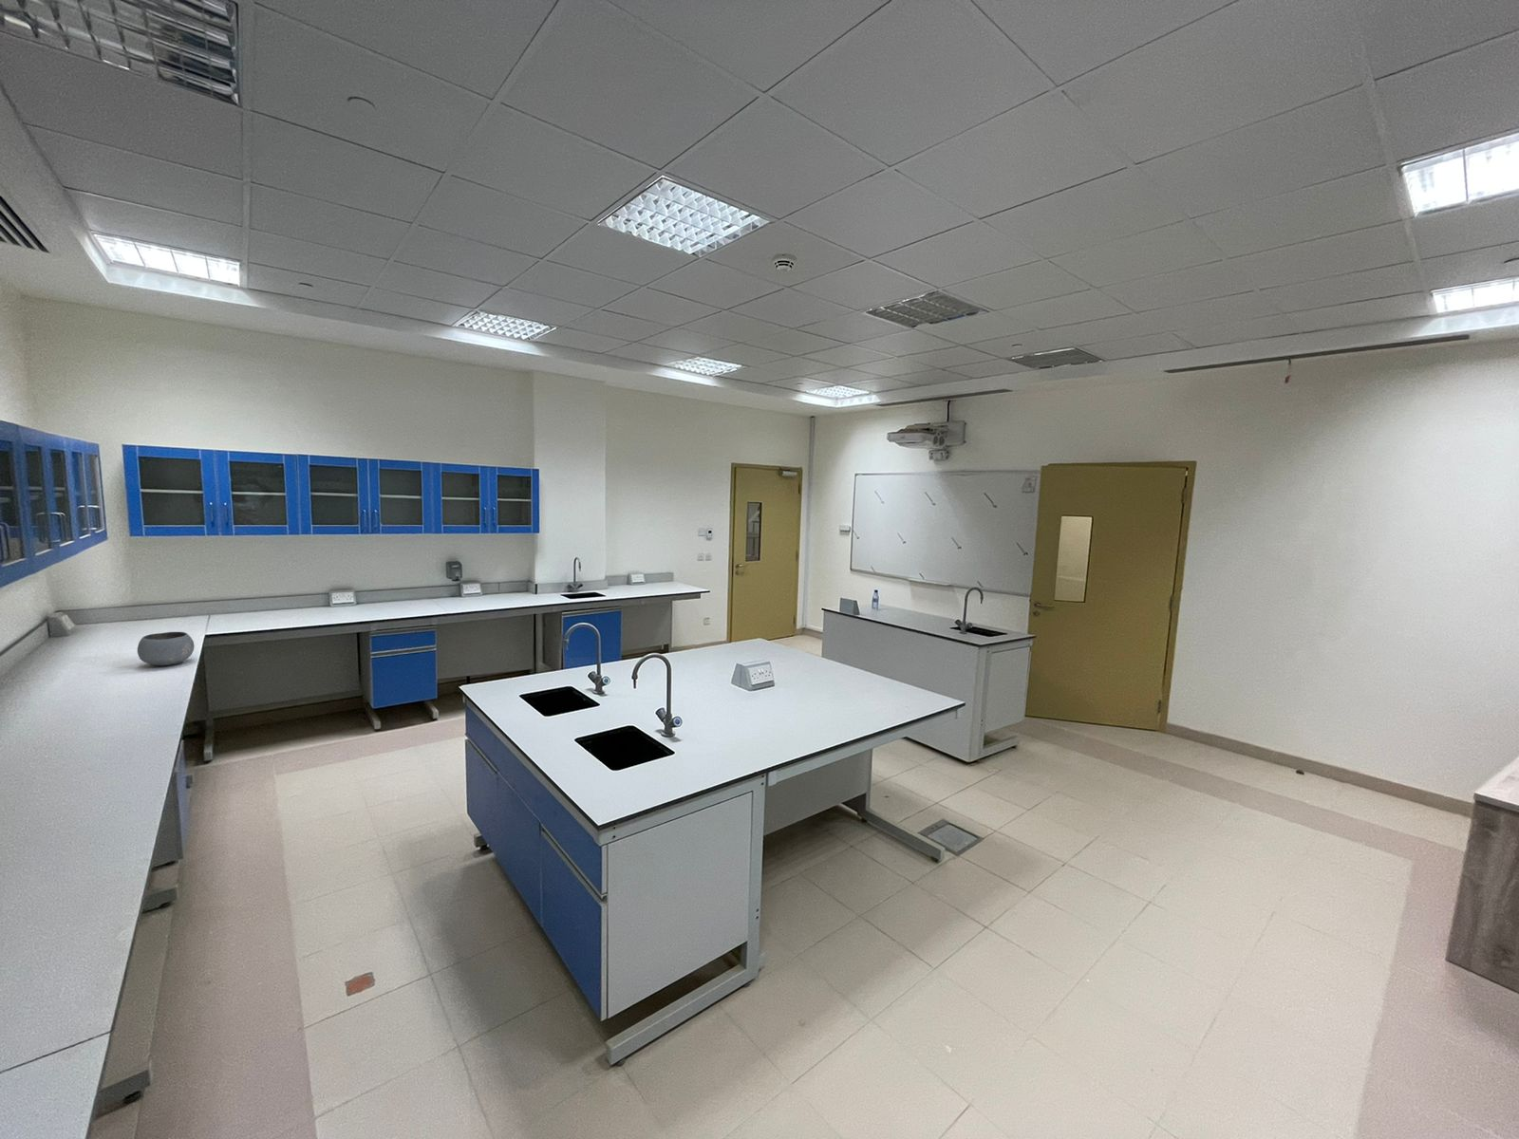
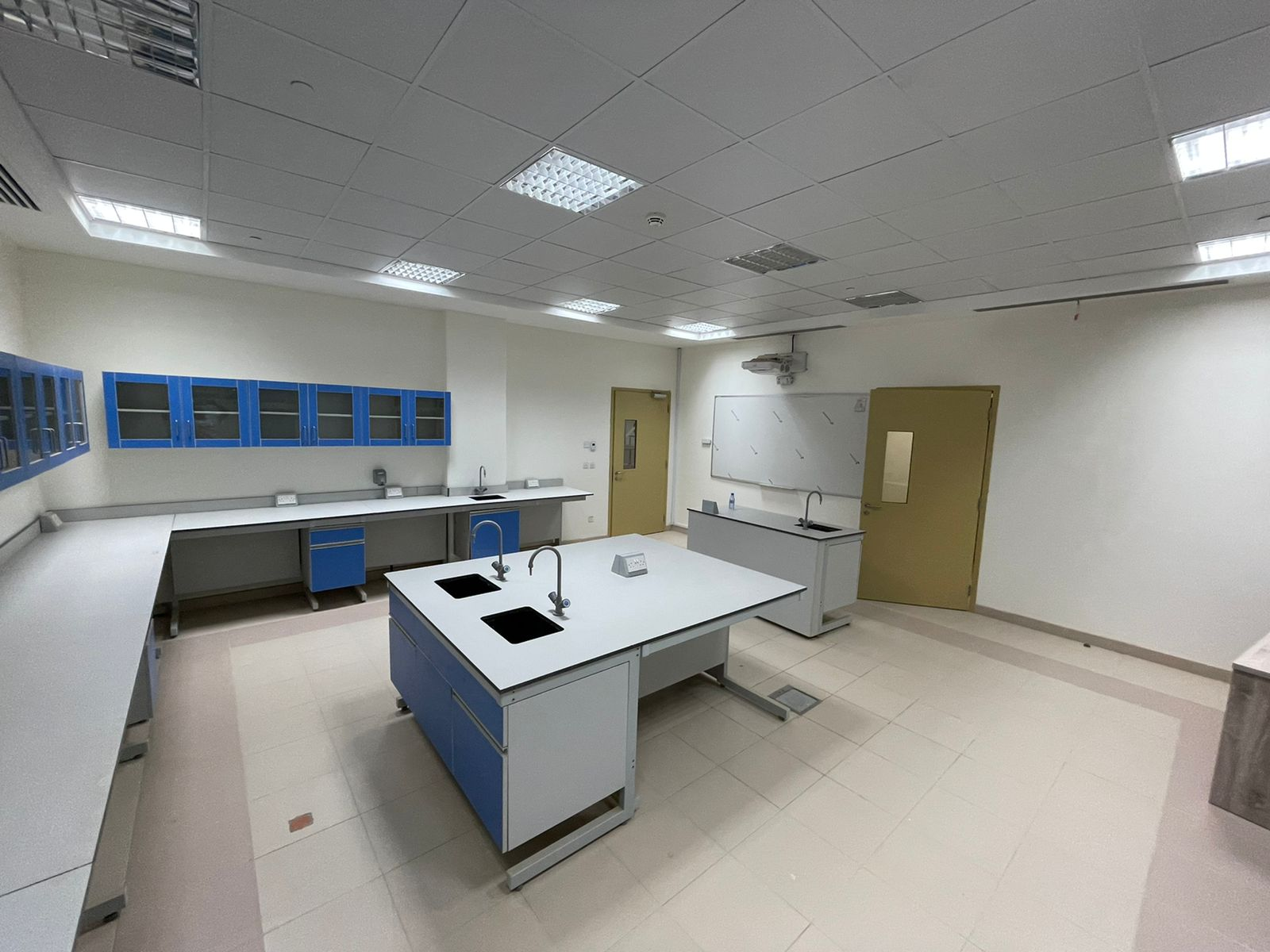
- bowl (166, 650)
